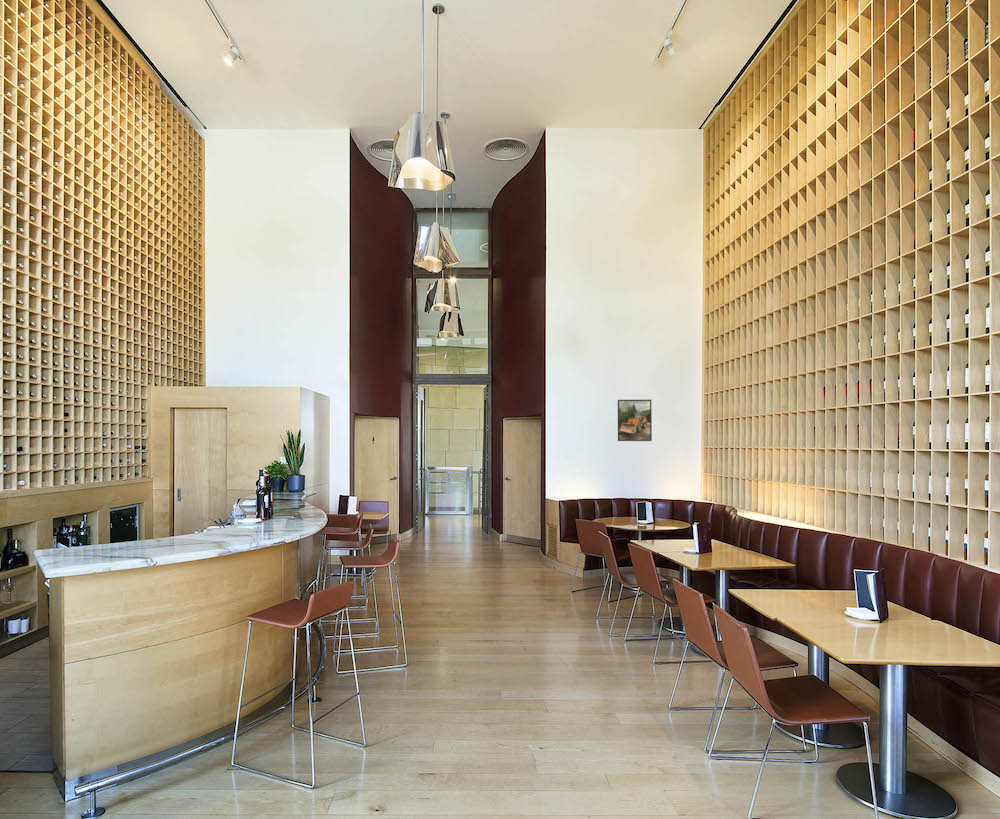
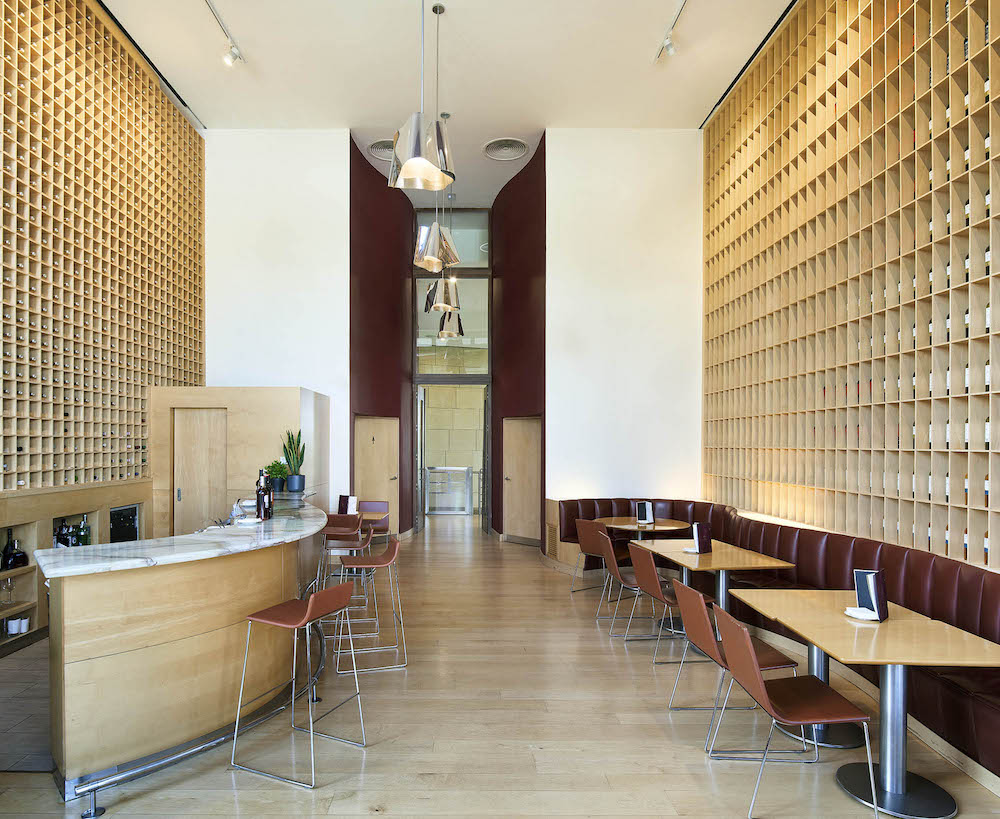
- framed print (634, 420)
